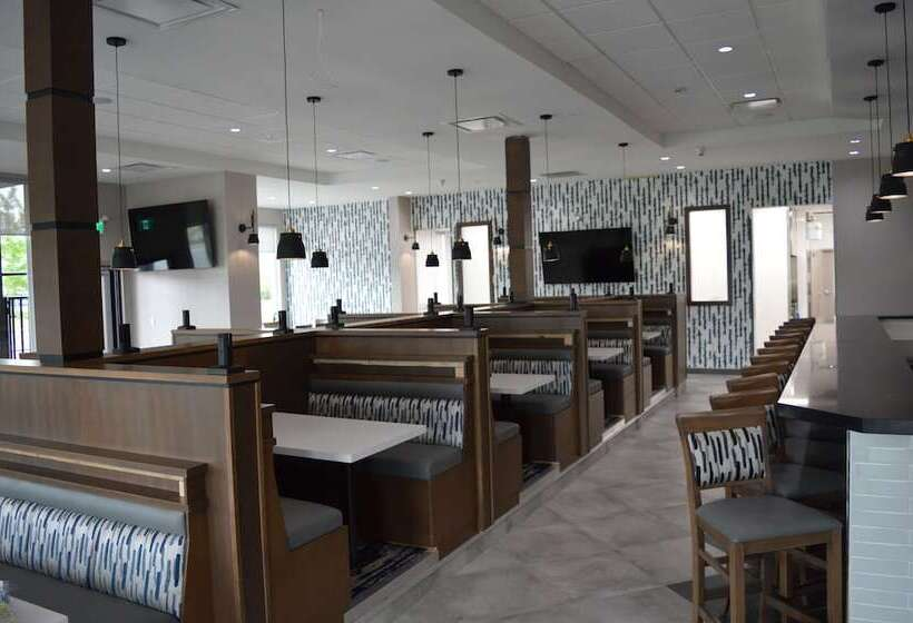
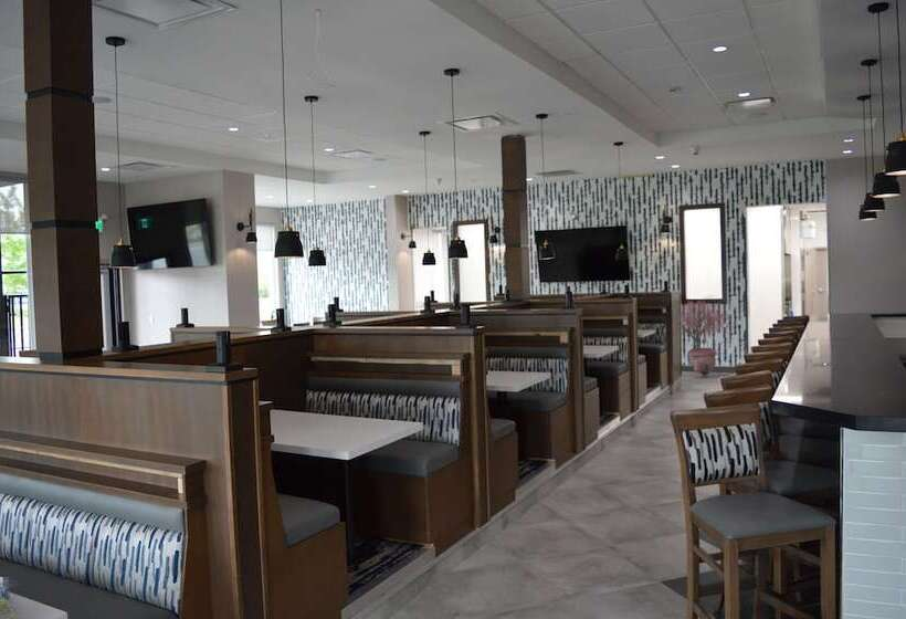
+ potted tree (697, 337)
